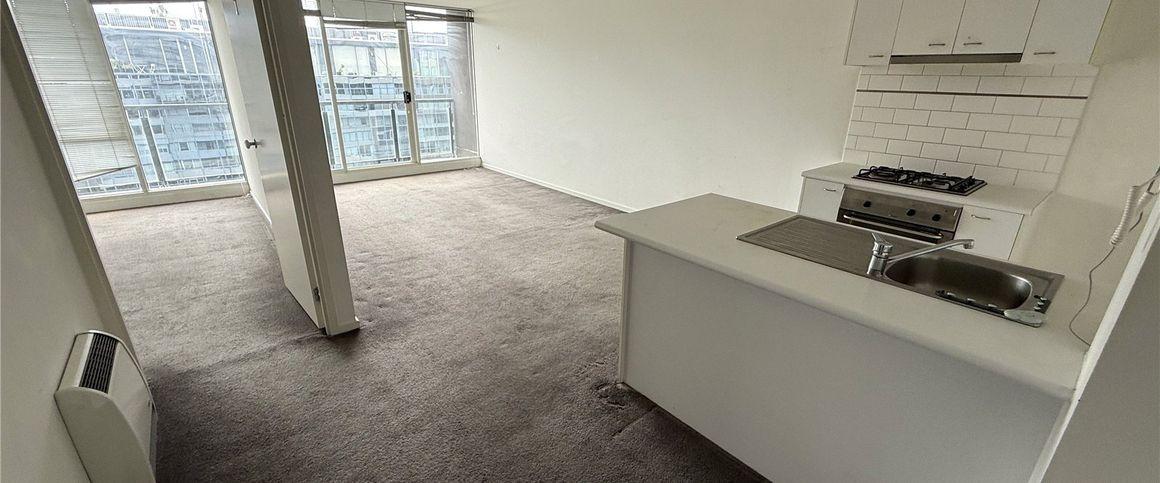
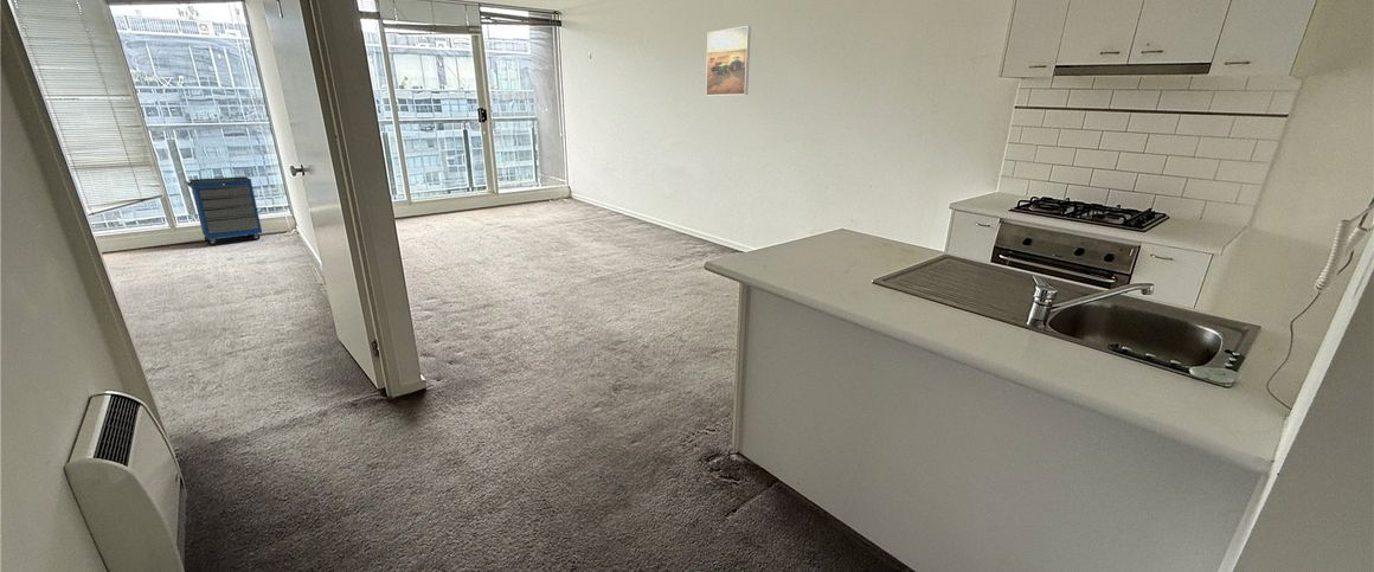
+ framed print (726, 63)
+ cabinet (224, 210)
